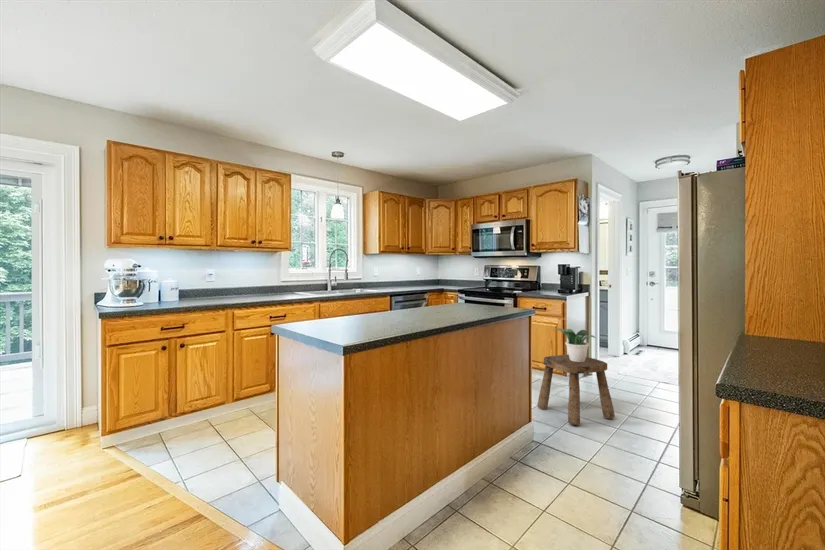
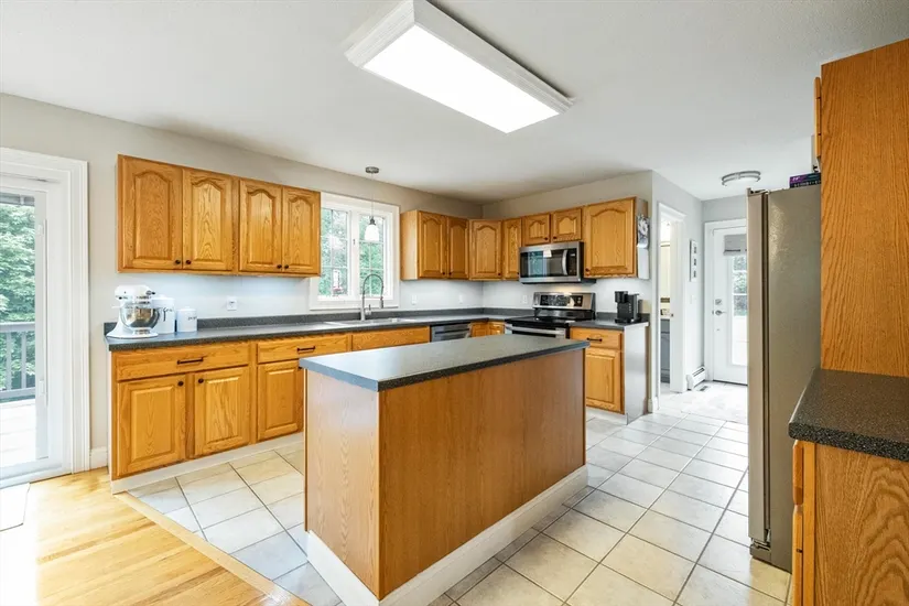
- potted plant (573, 344)
- stool (574, 386)
